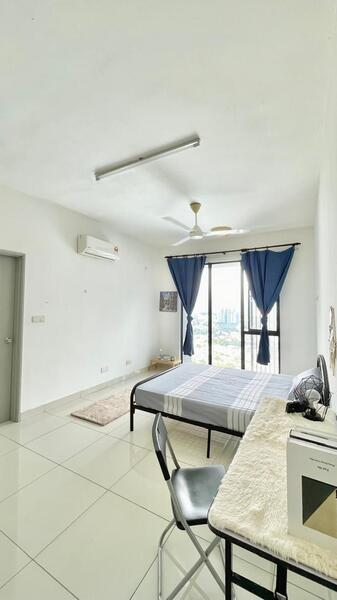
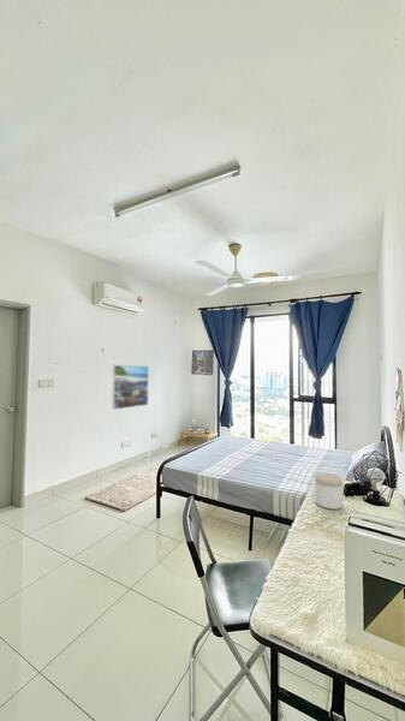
+ jar (328, 490)
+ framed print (131, 386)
